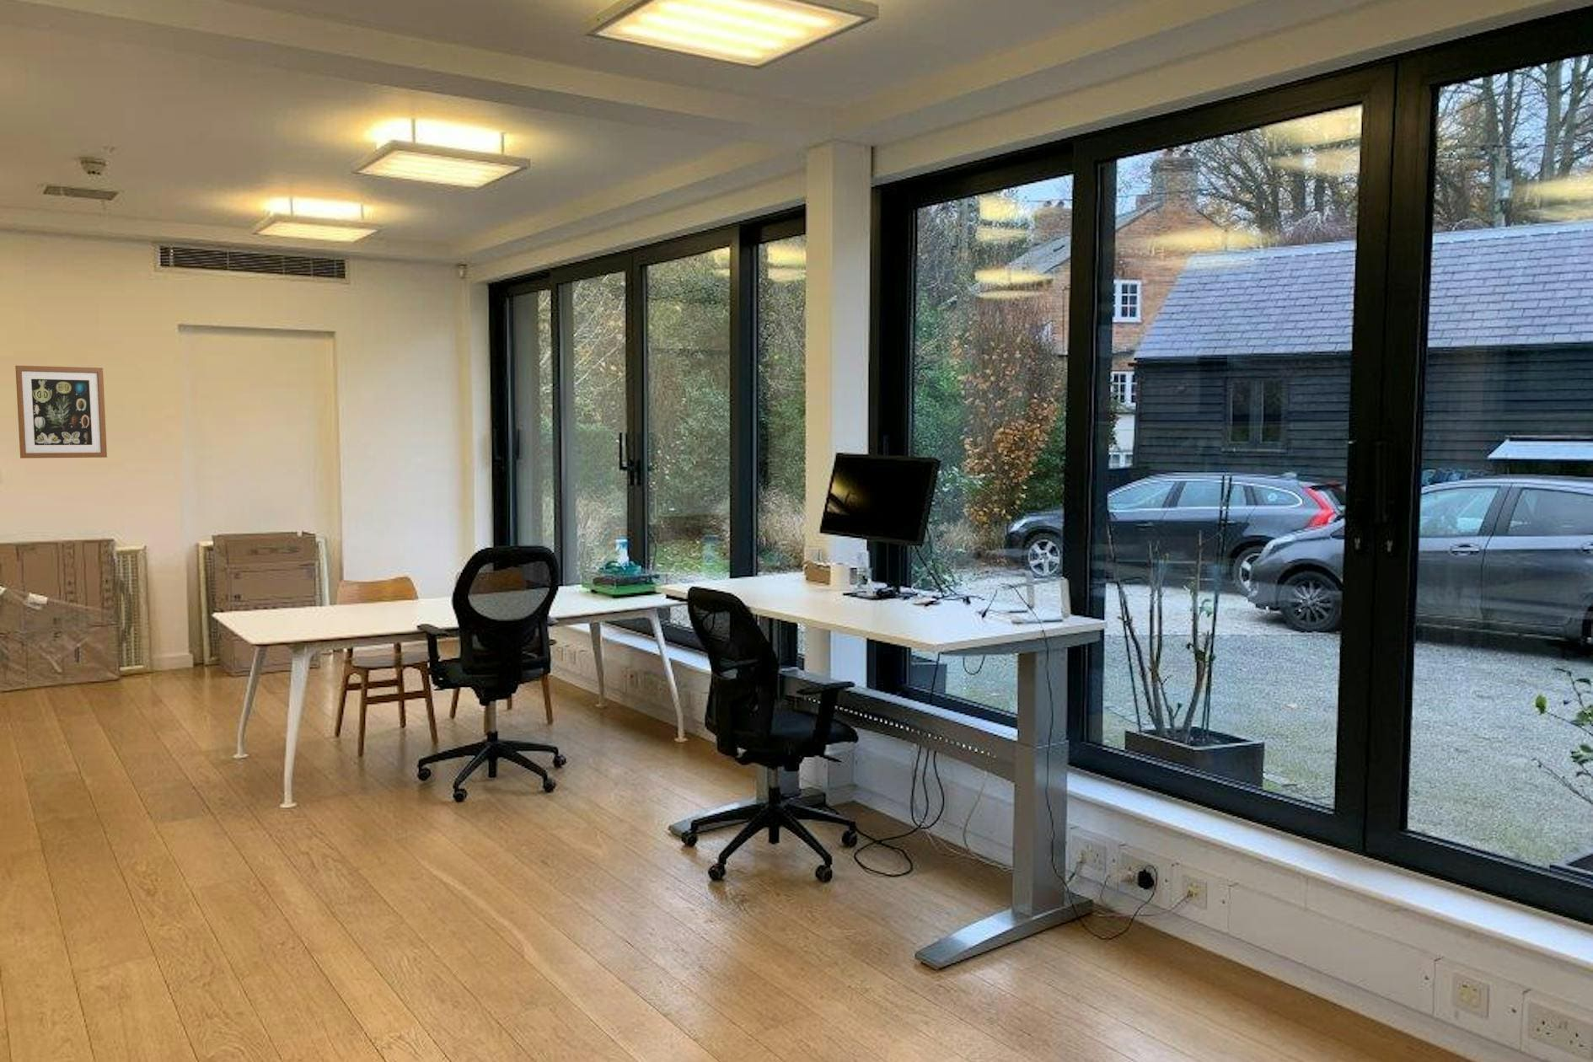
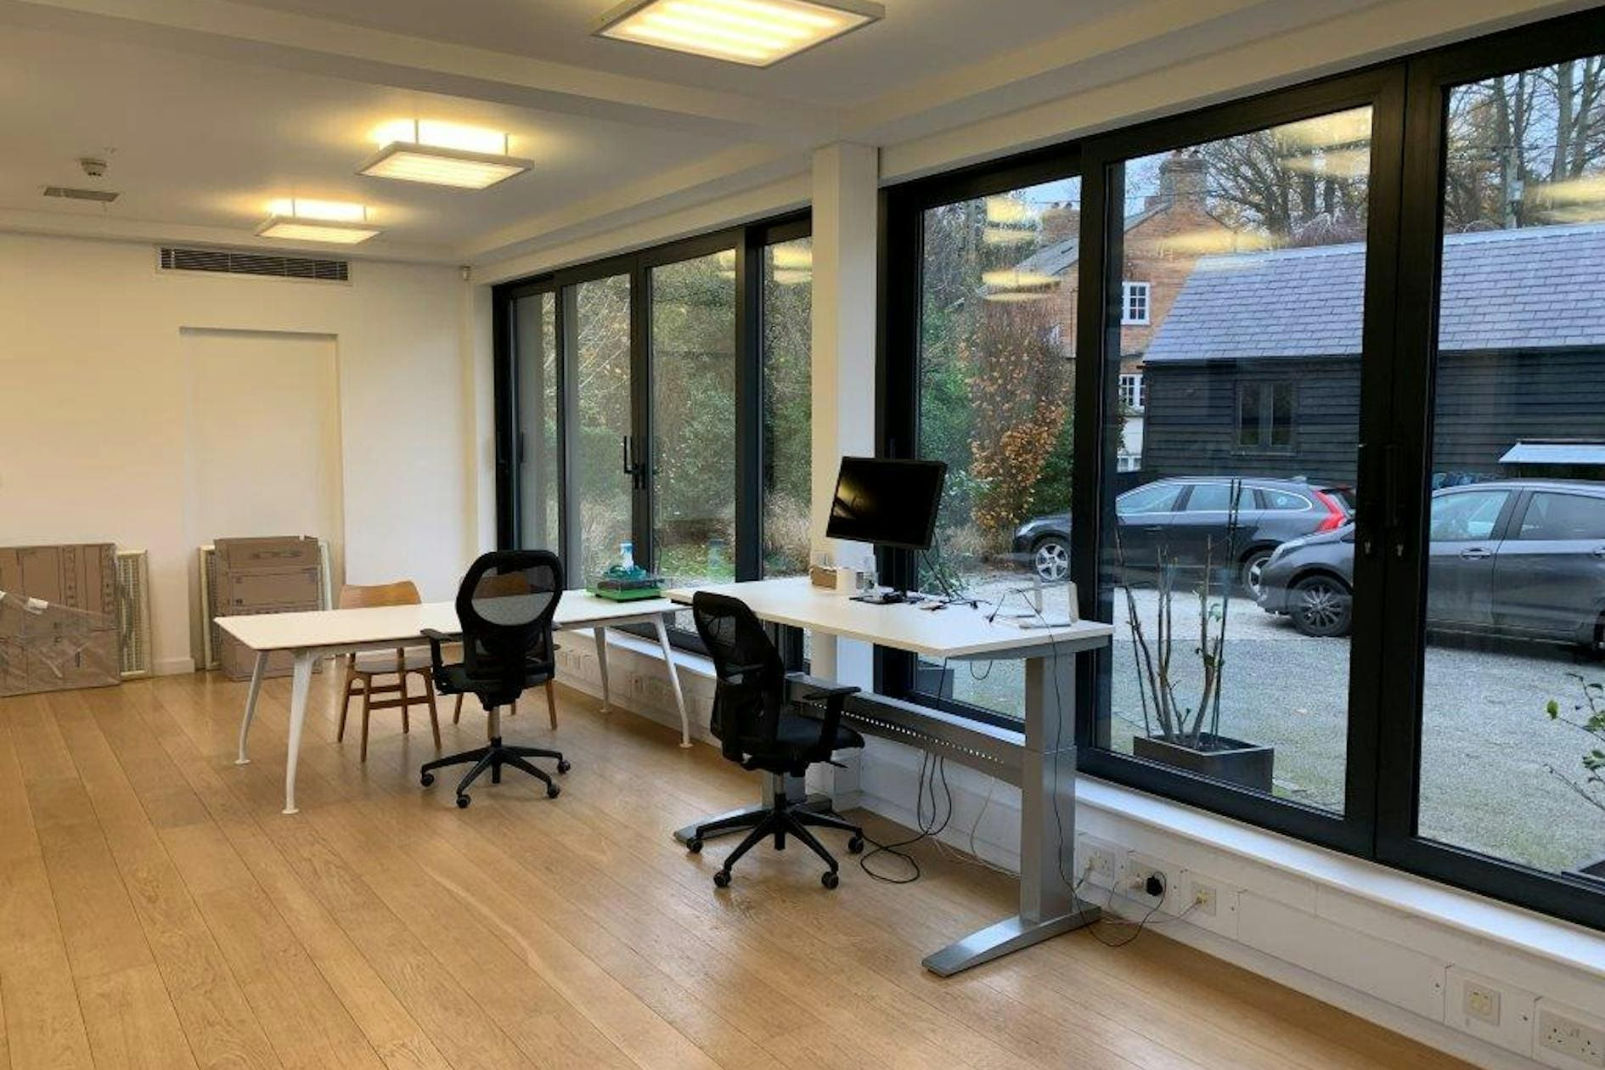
- wall art (62, 412)
